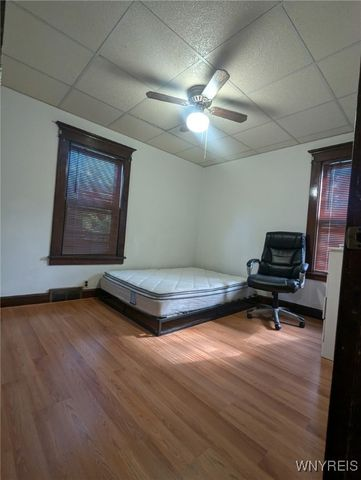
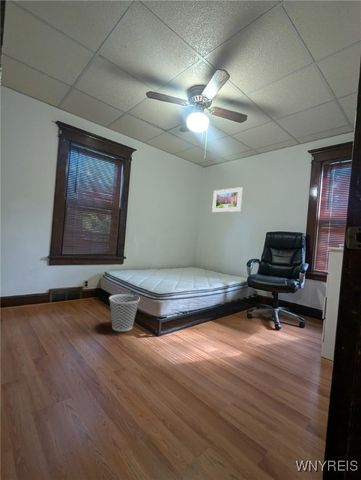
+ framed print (226, 200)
+ wastebasket (123, 312)
